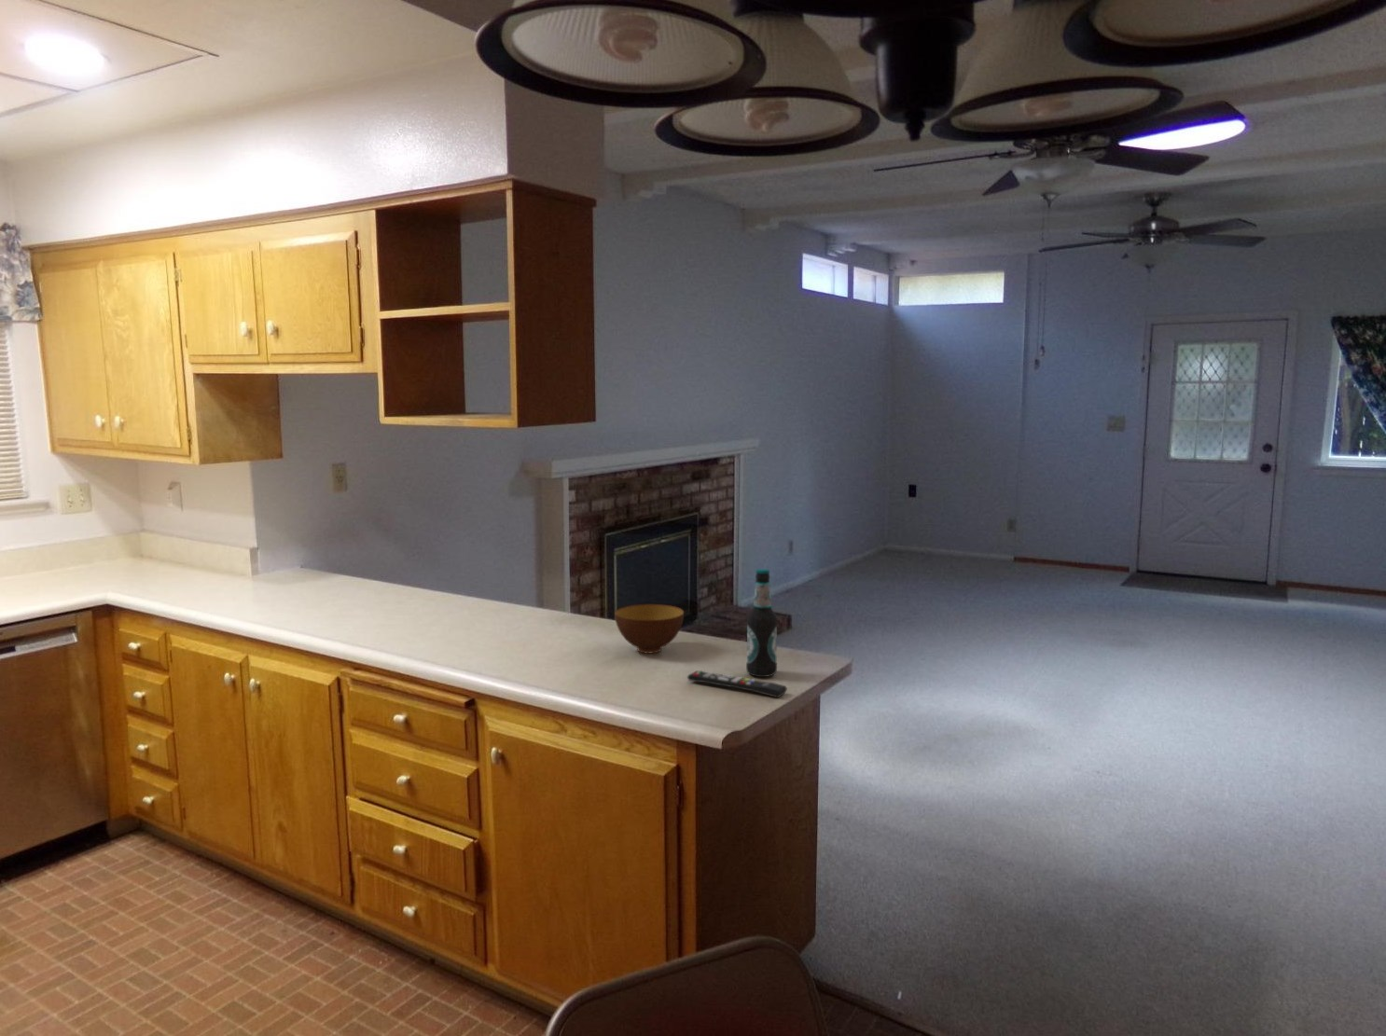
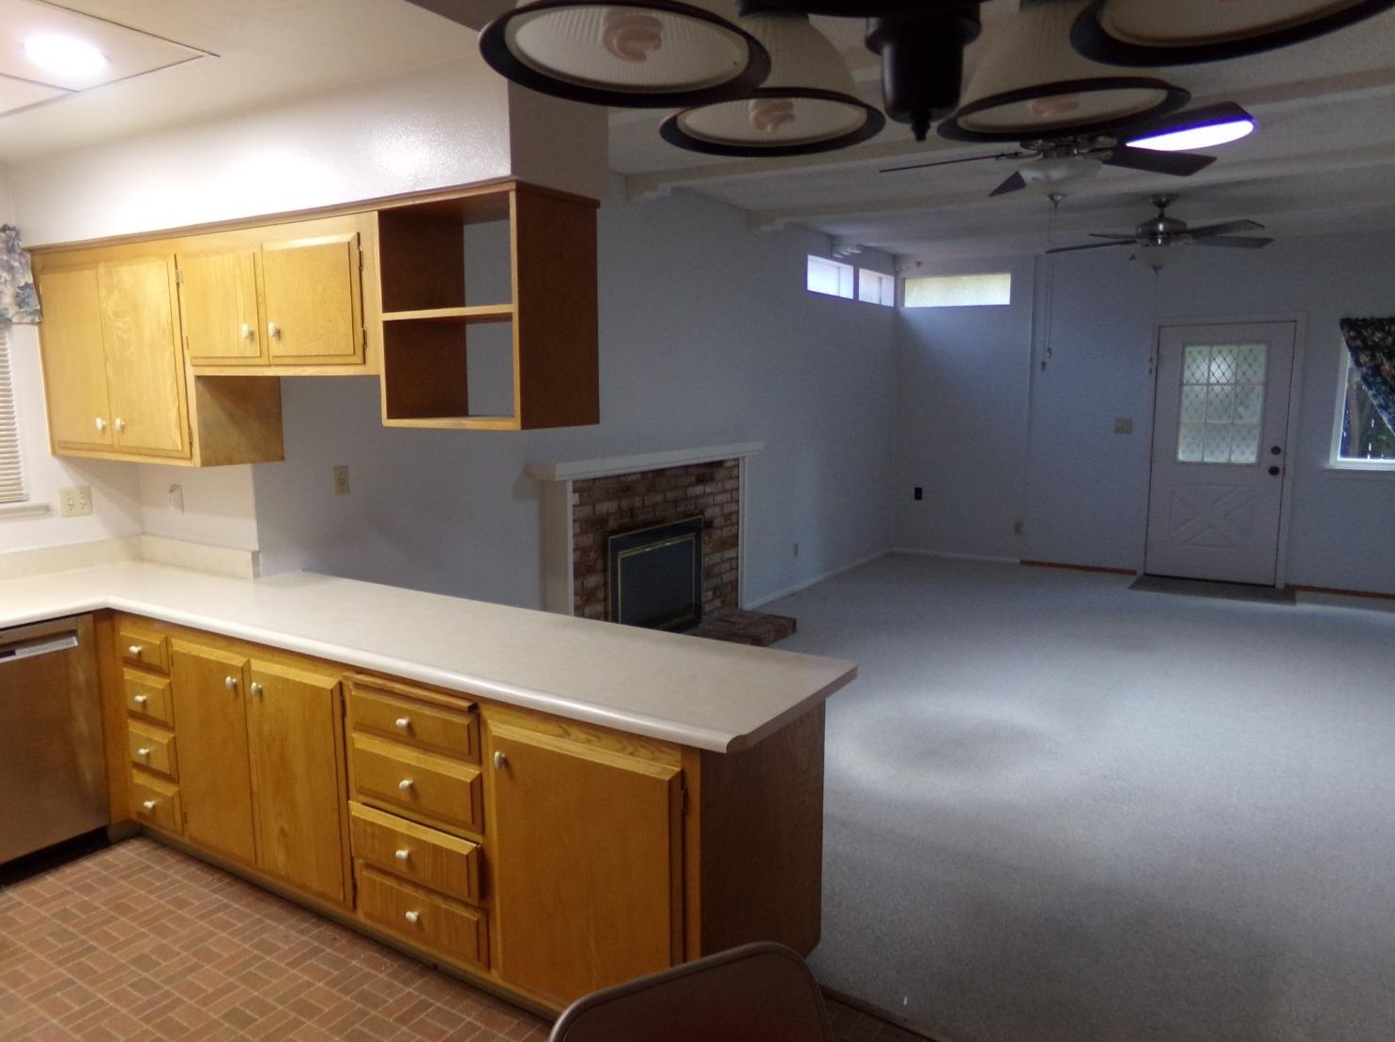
- remote control (735, 682)
- bottle (762, 622)
- bowl (649, 630)
